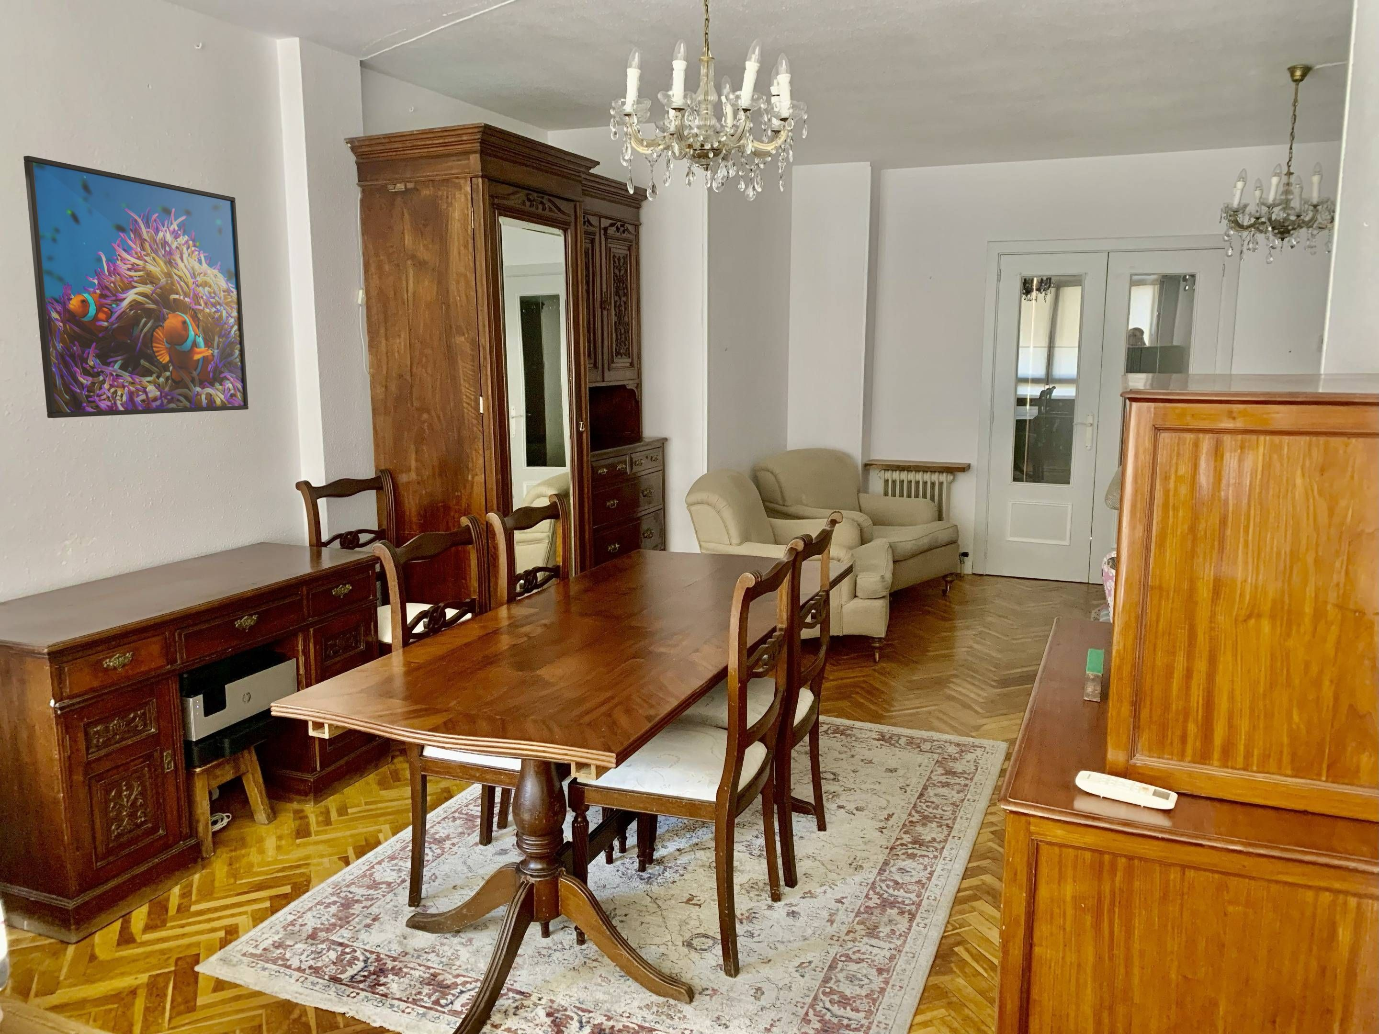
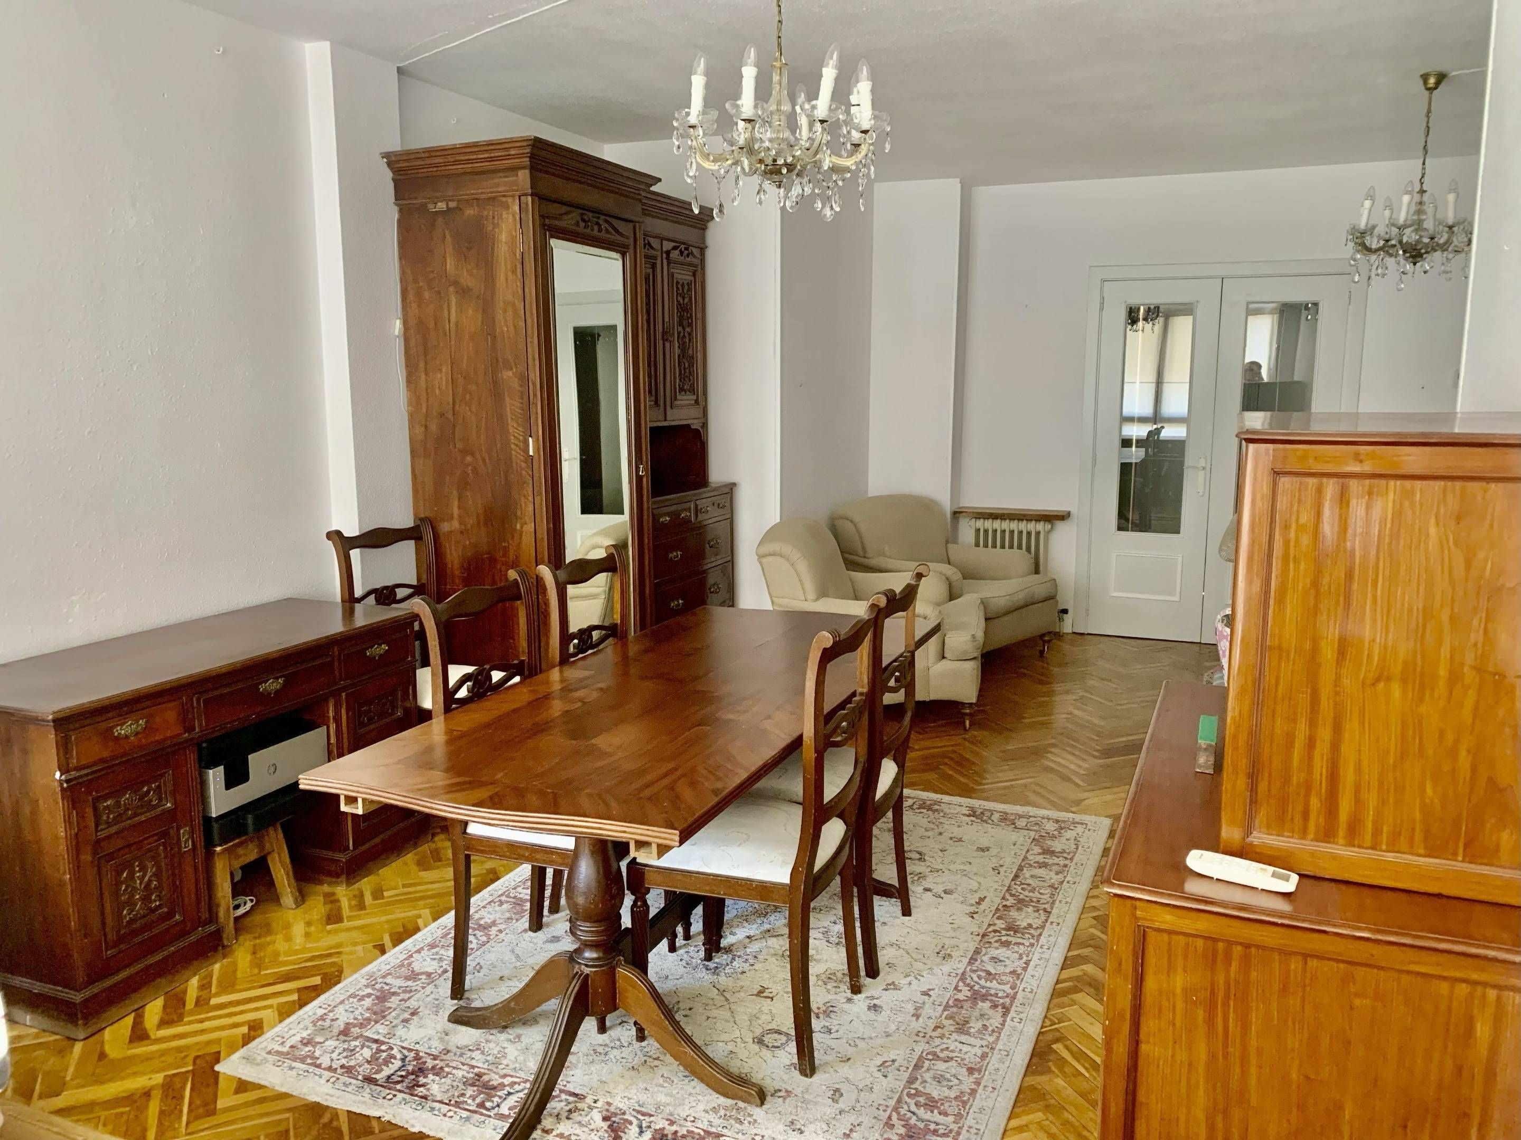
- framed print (150, 298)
